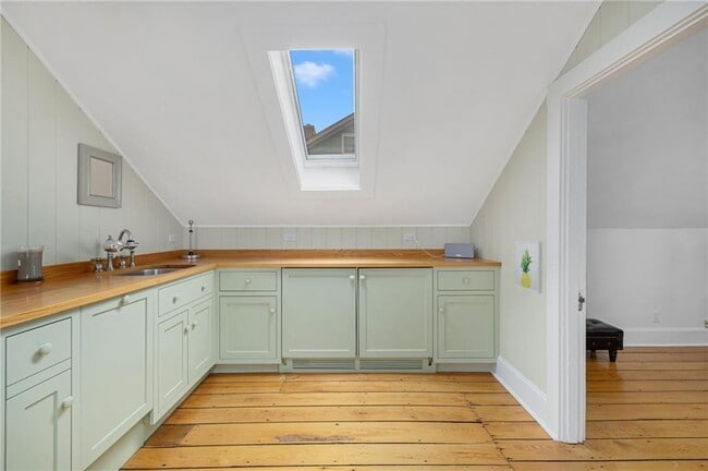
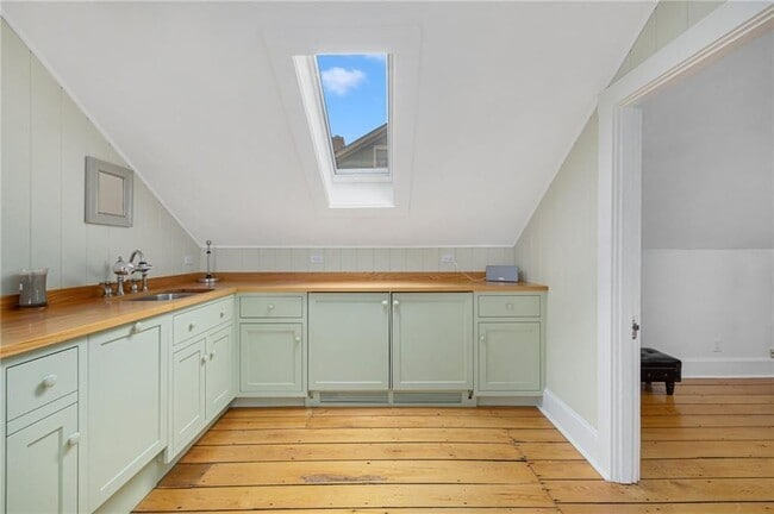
- wall art (527, 265)
